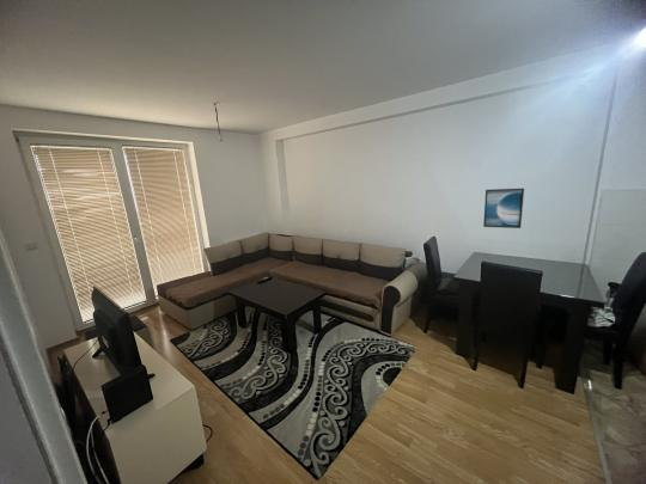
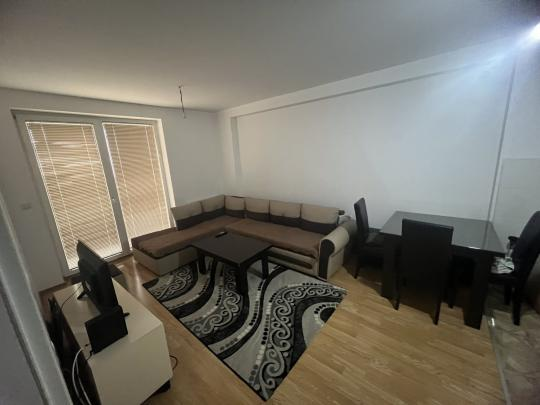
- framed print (502, 208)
